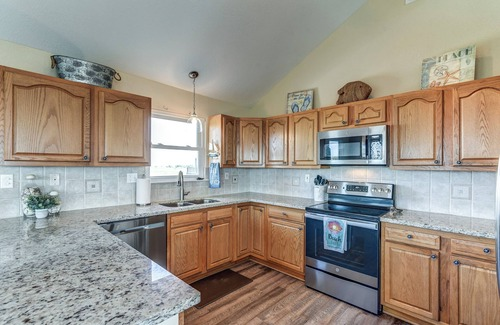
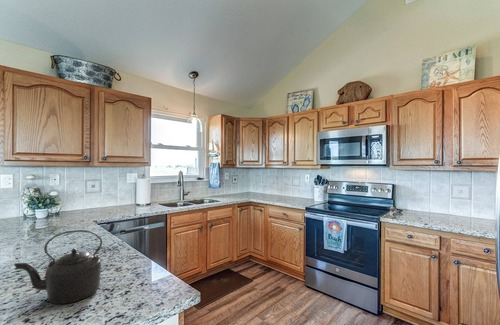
+ kettle (60, 263)
